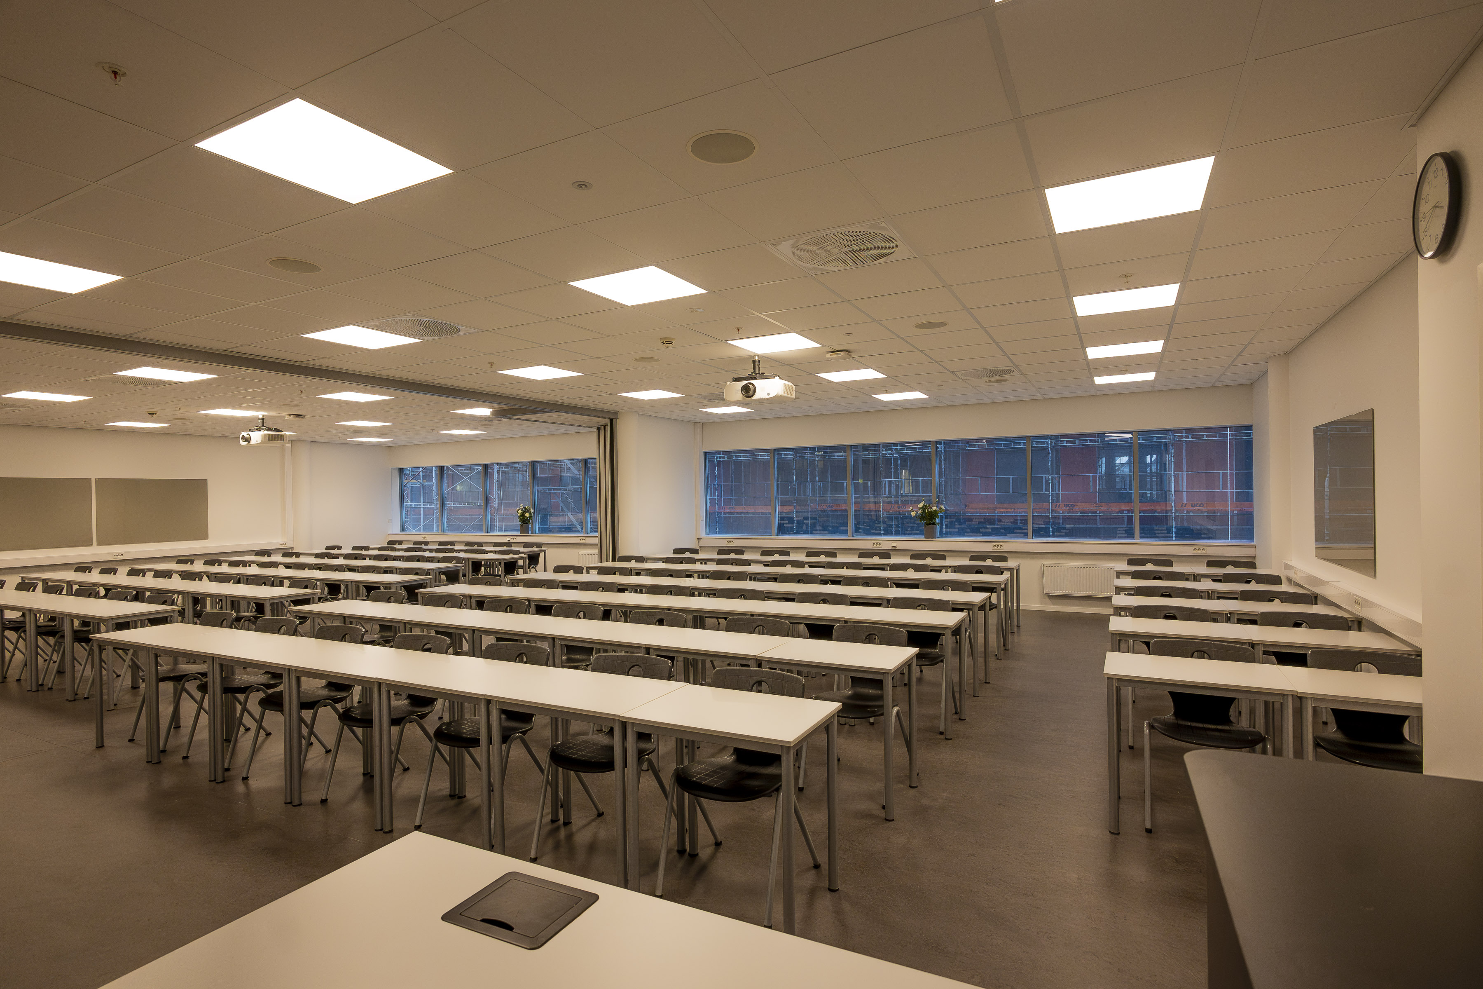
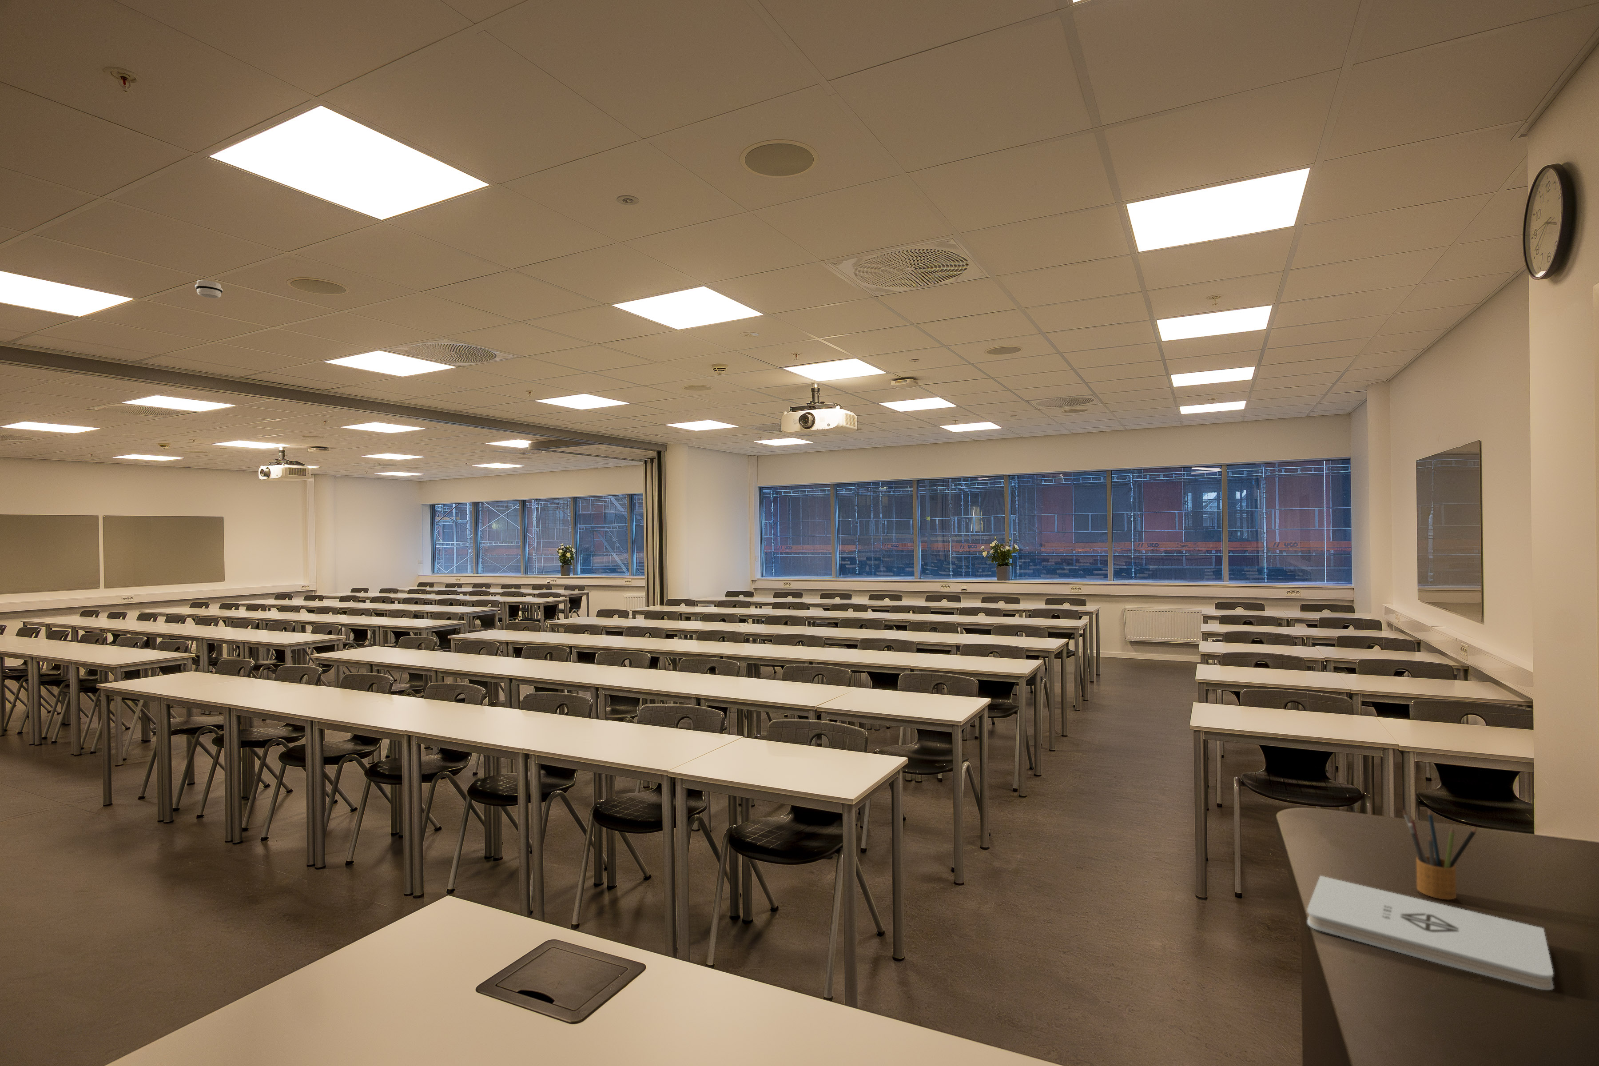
+ smoke detector (208, 289)
+ notepad (1422, 928)
+ pencil box (1438, 854)
